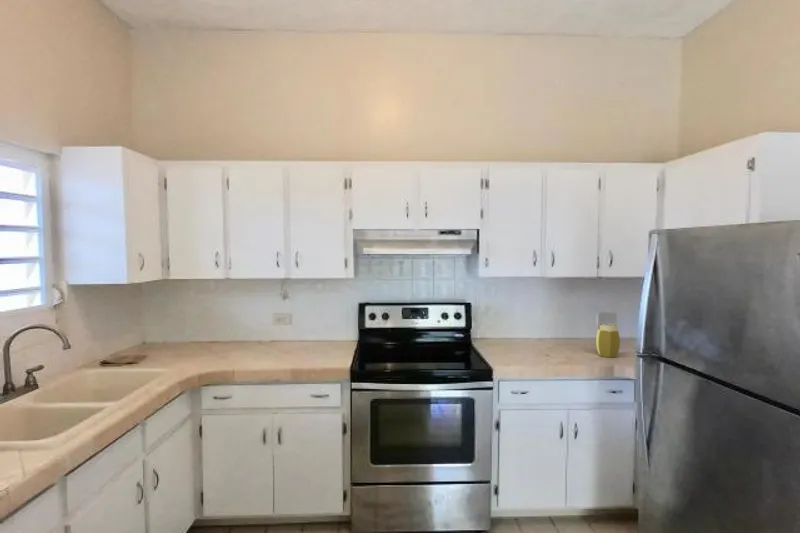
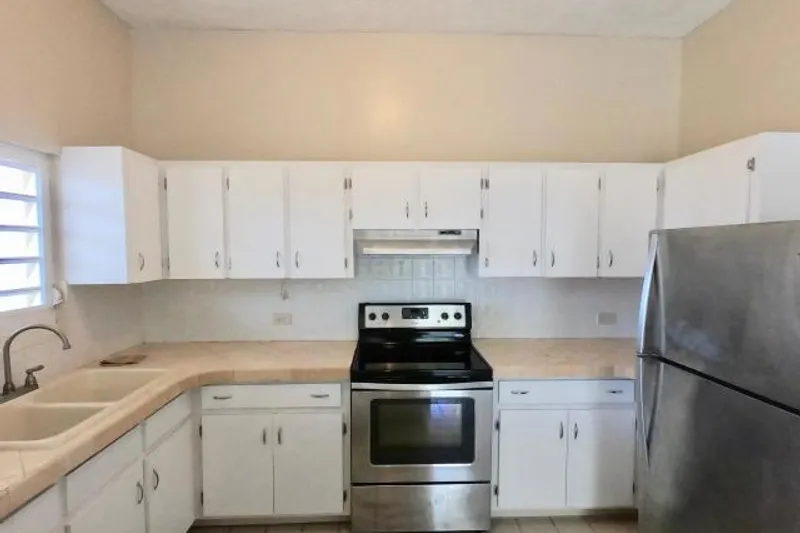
- jar (607, 340)
